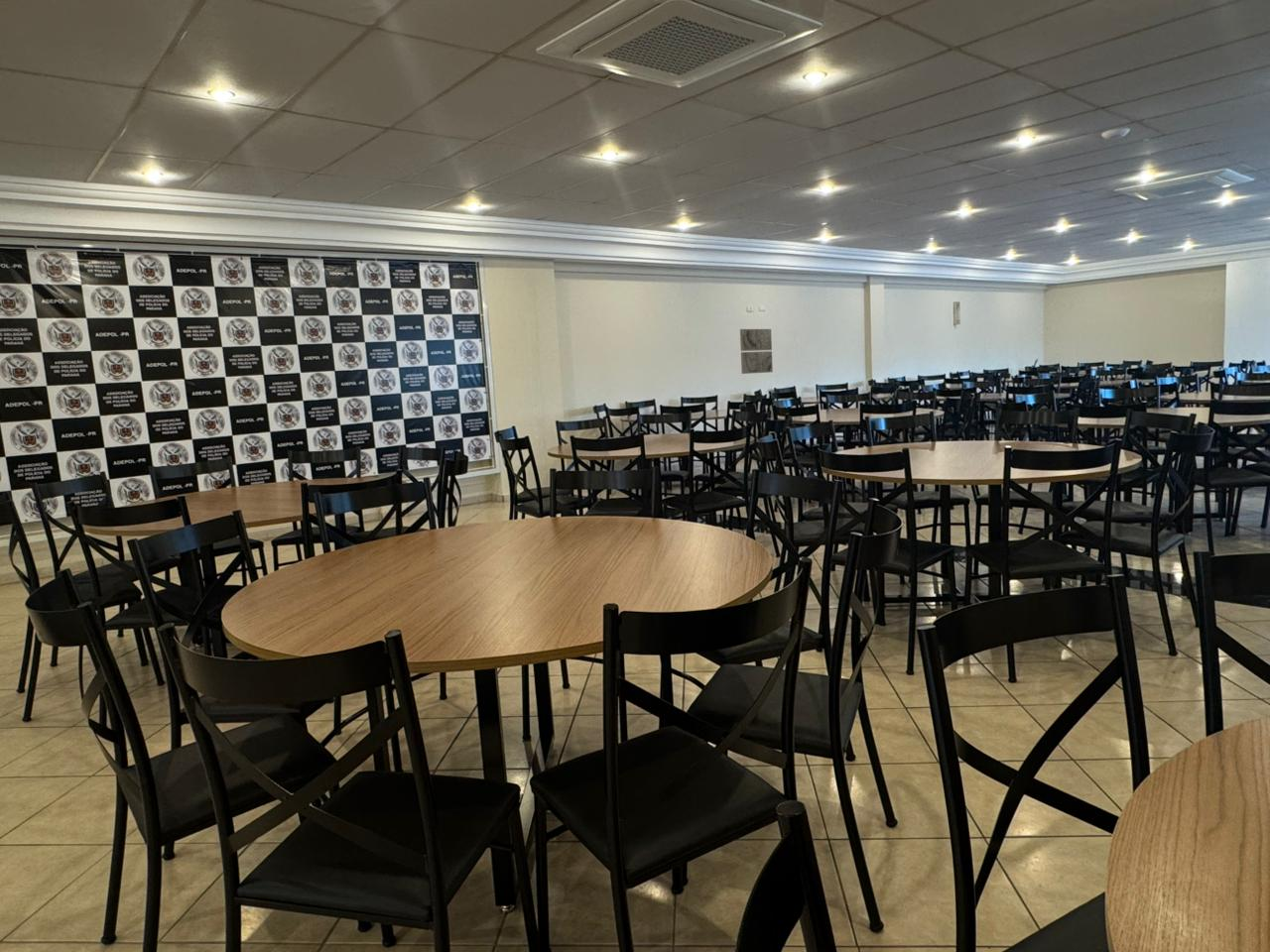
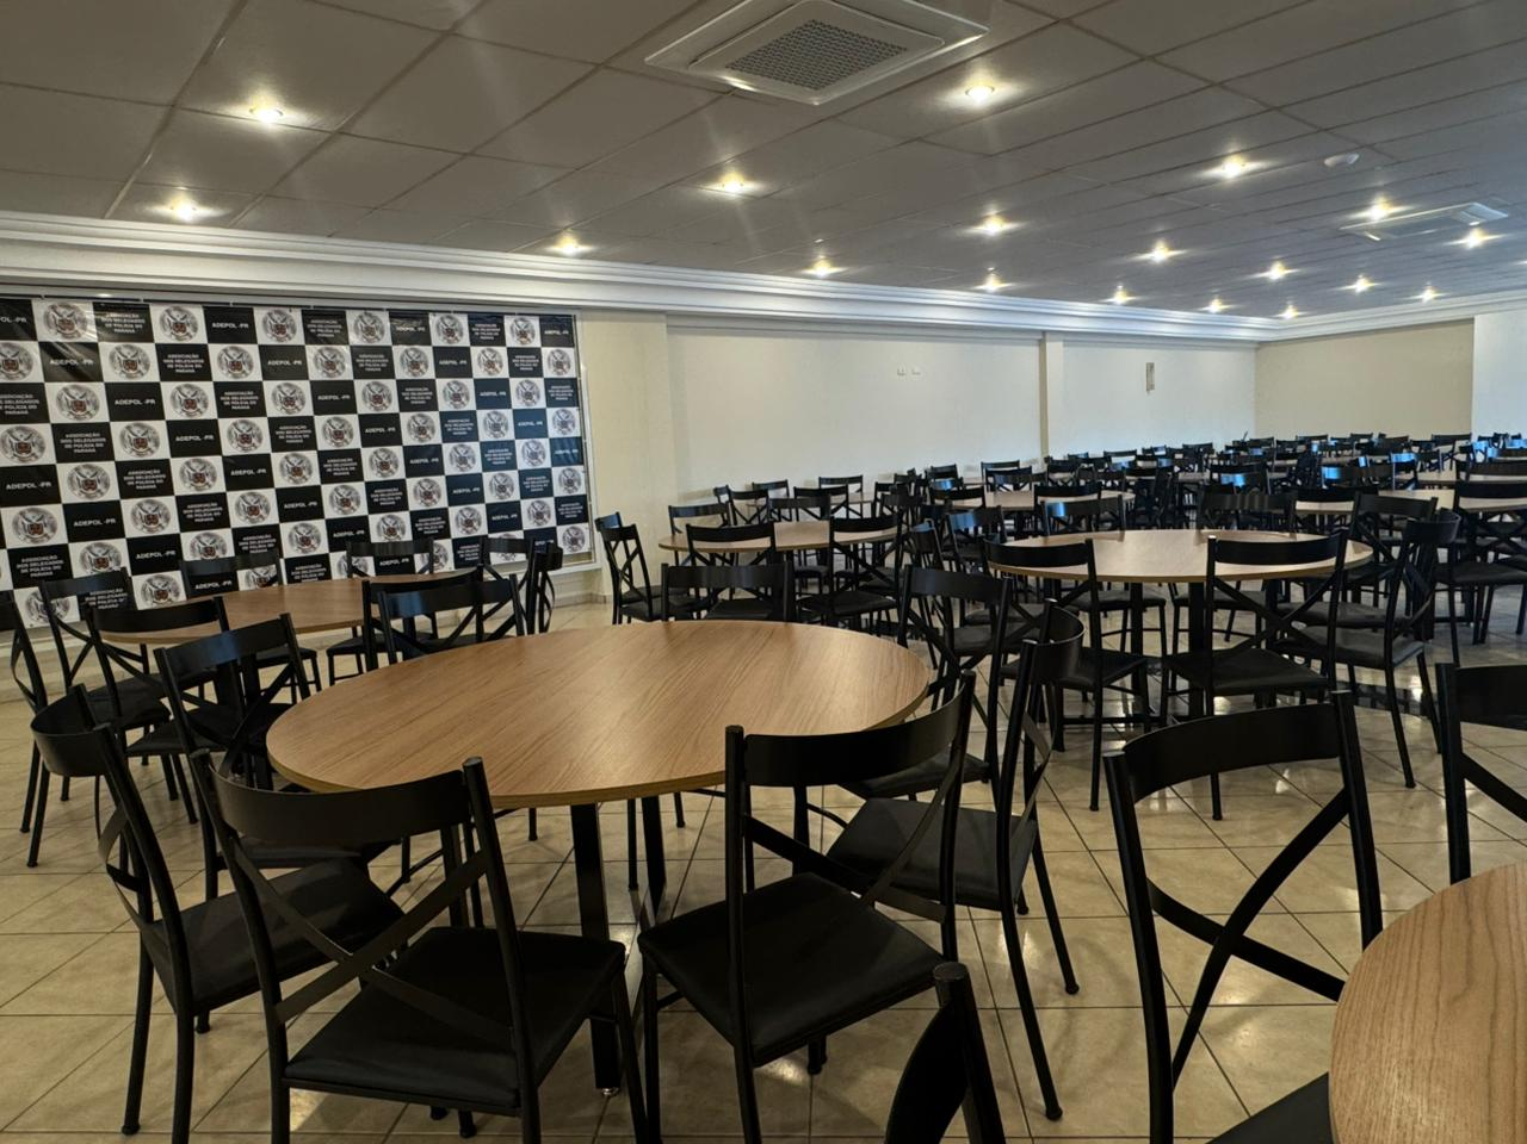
- wall art (756, 350)
